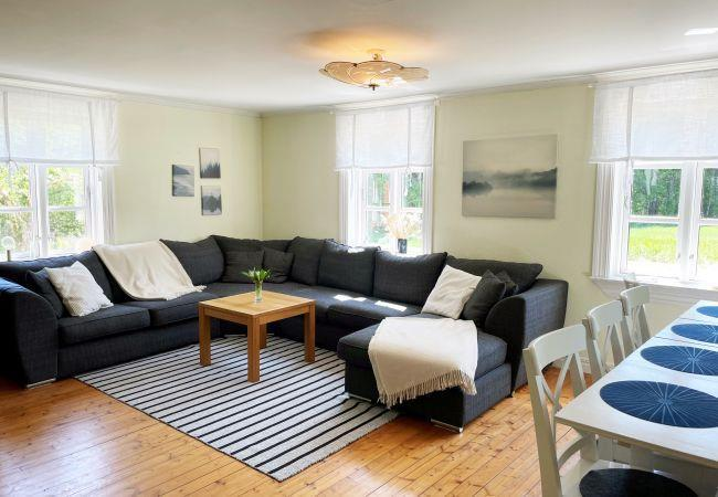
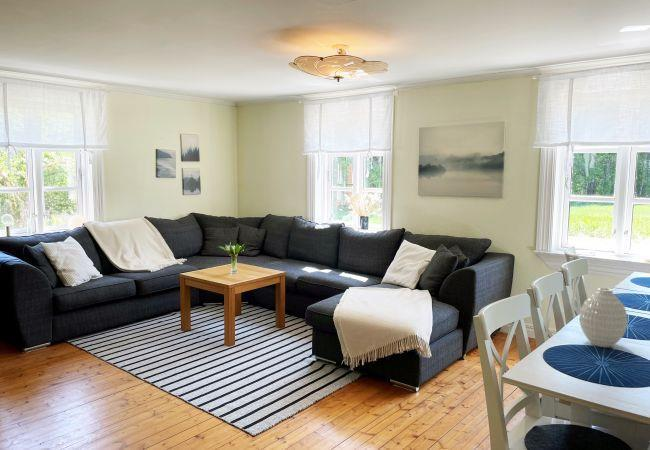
+ vase (603, 316)
